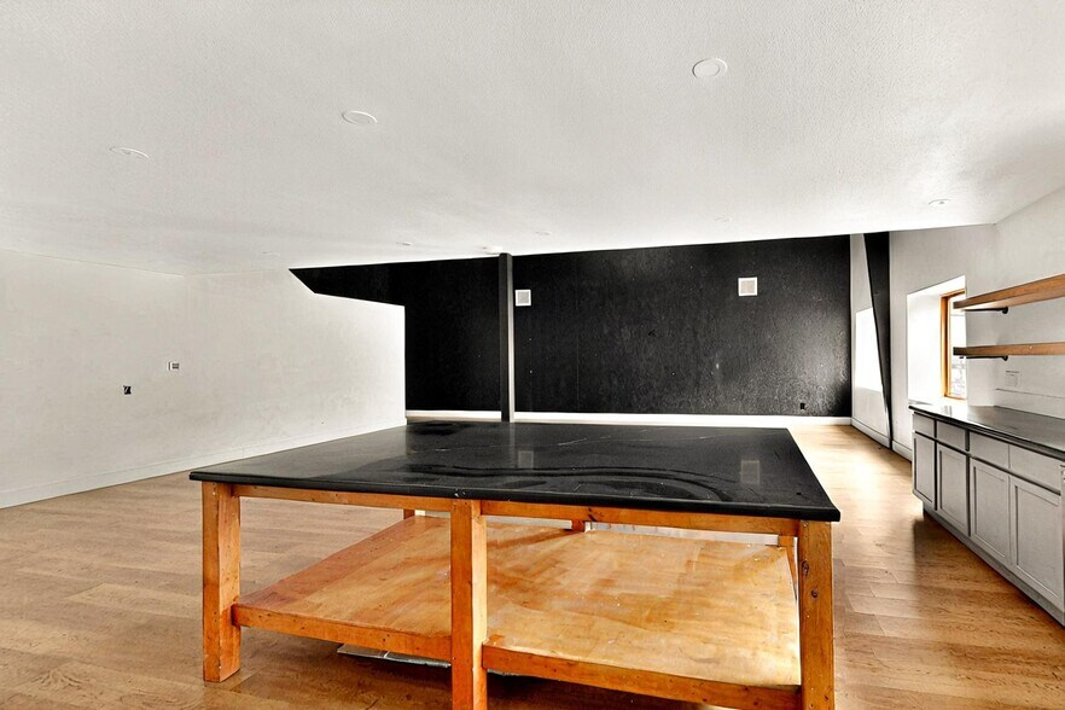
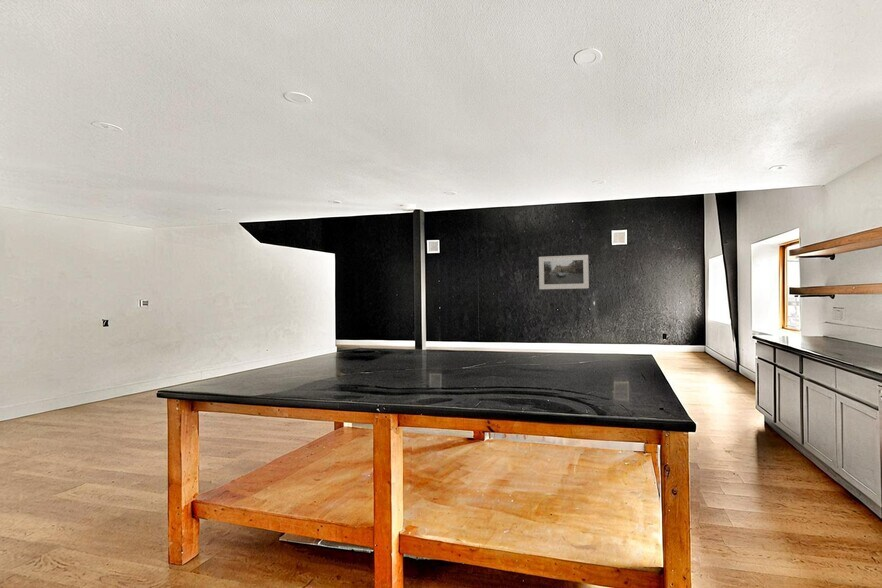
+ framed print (563, 272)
